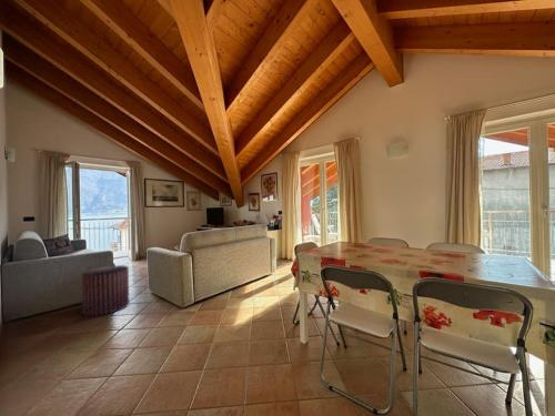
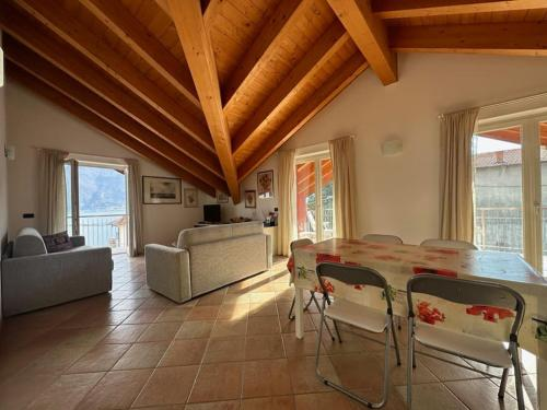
- pouf (107, 288)
